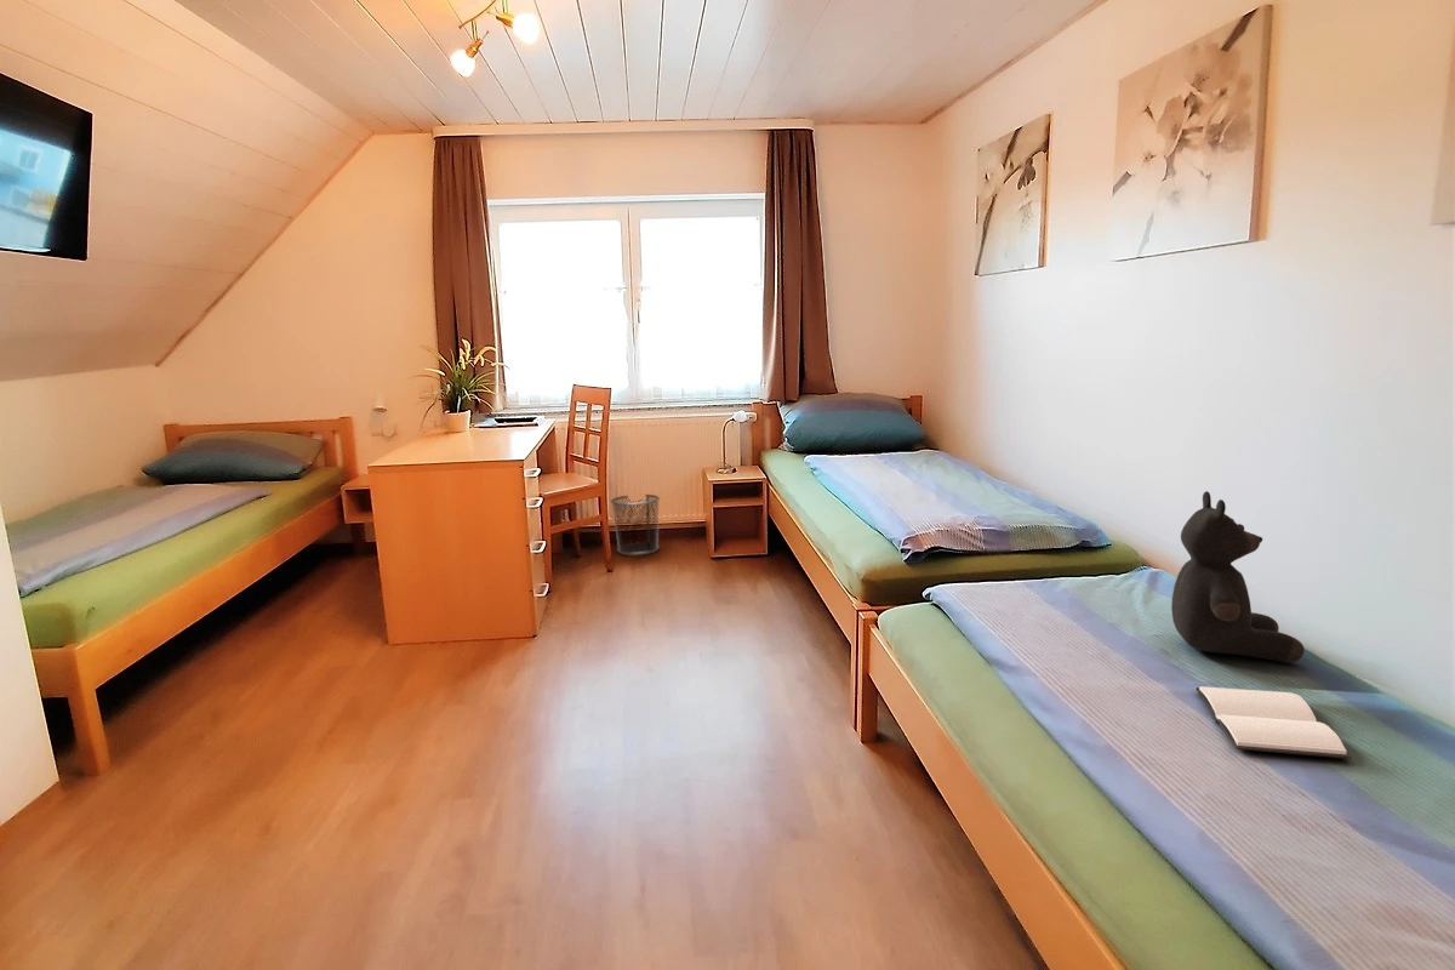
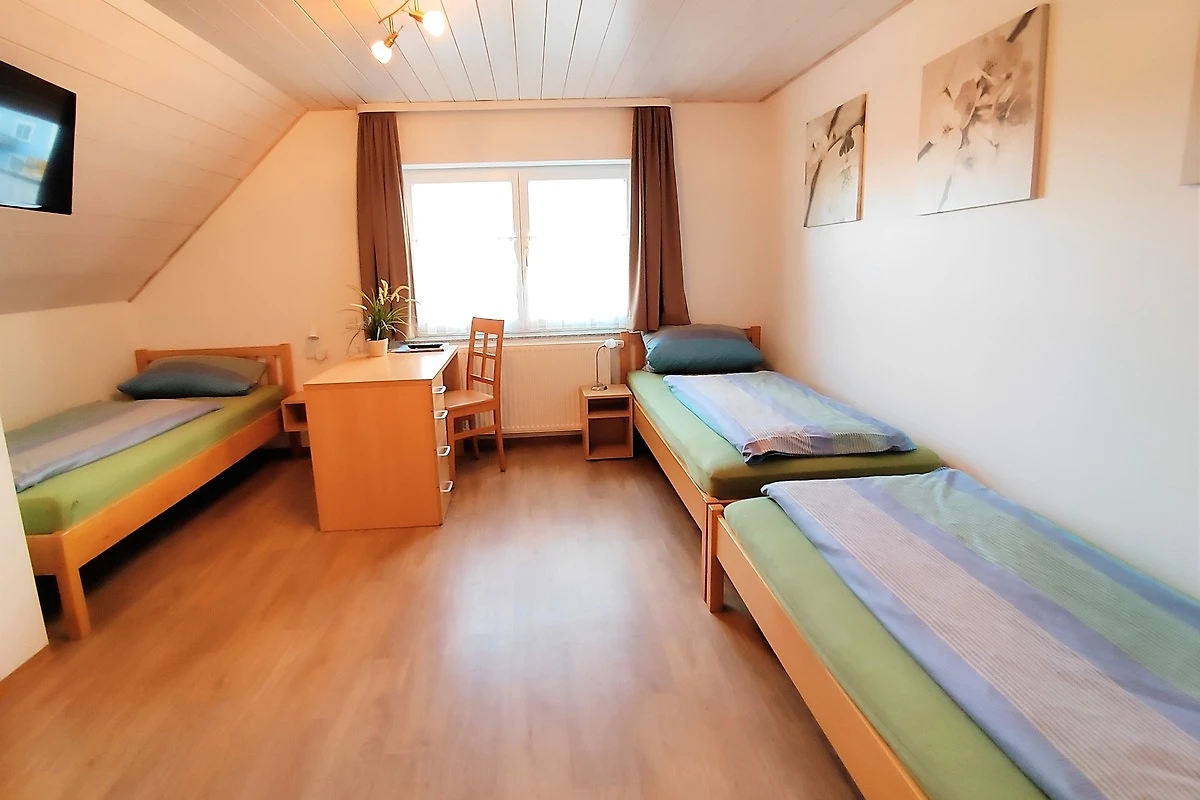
- book (1266, 717)
- teddy bear (1236, 572)
- waste bin (635, 524)
